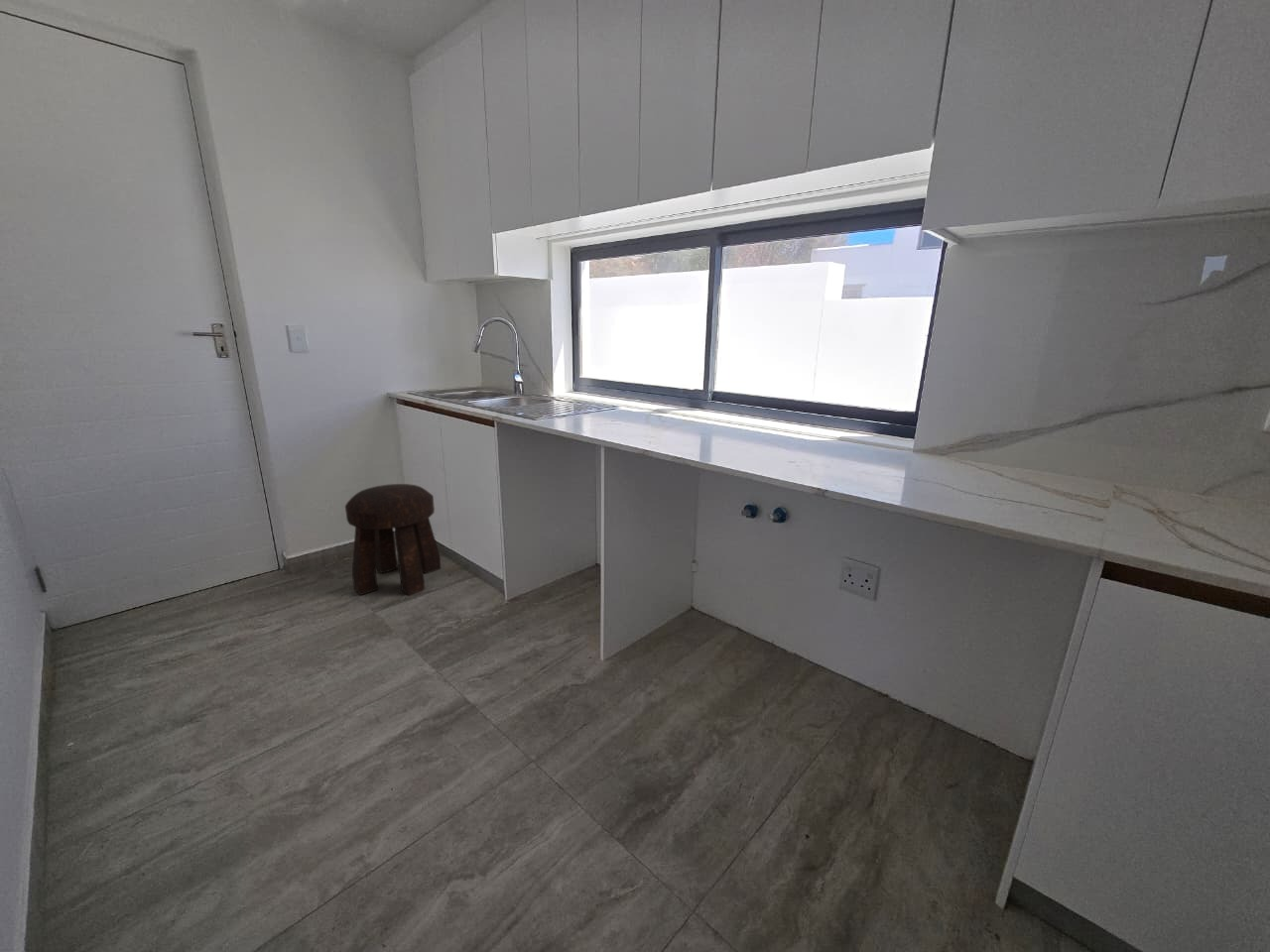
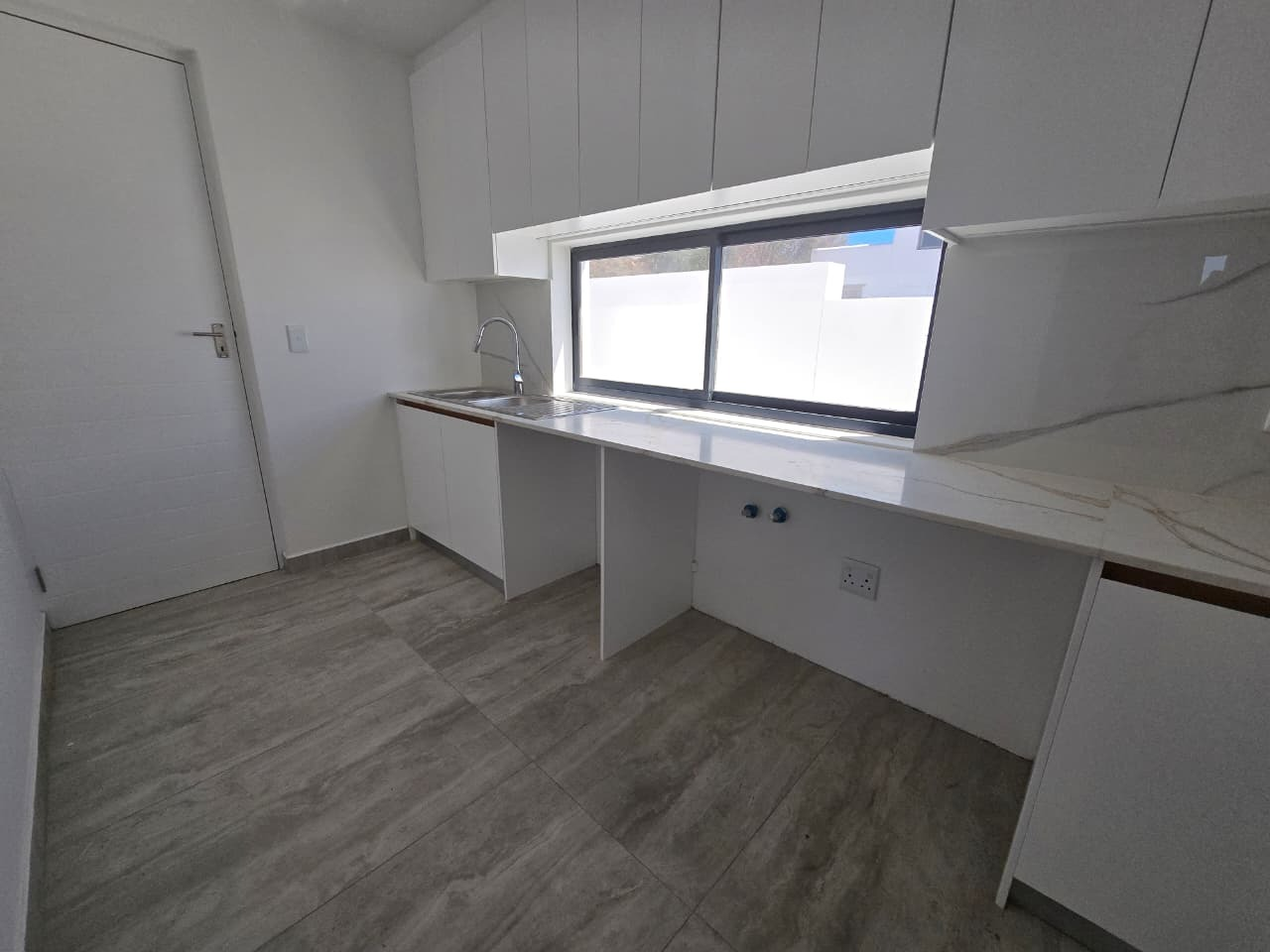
- stool (395, 536)
